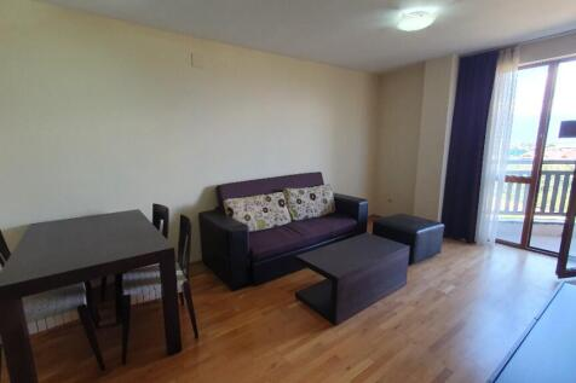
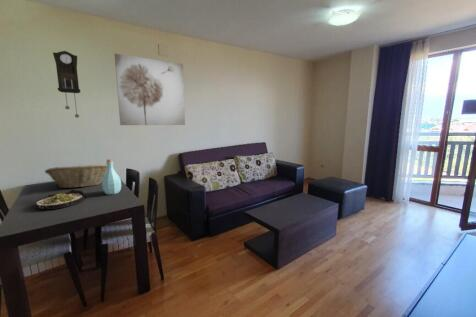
+ pendulum clock (69, 85)
+ fruit basket (80, 173)
+ bottle (111, 176)
+ wall art (153, 93)
+ salad plate (59, 199)
